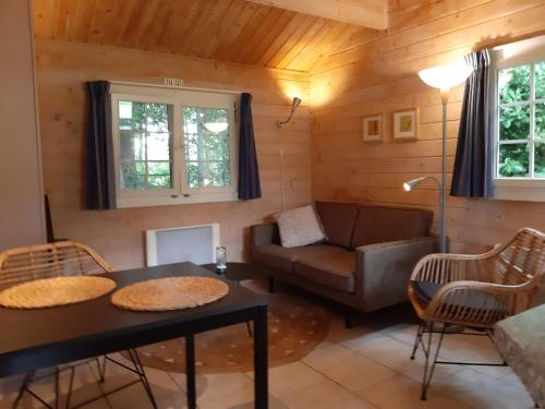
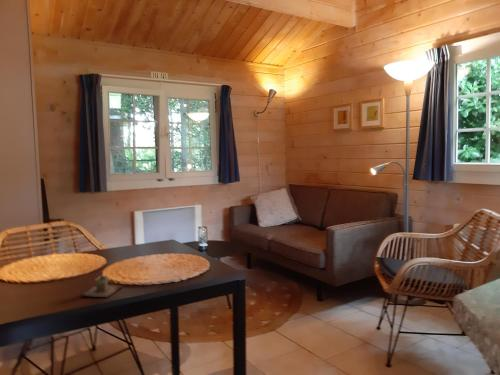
+ cup (102, 284)
